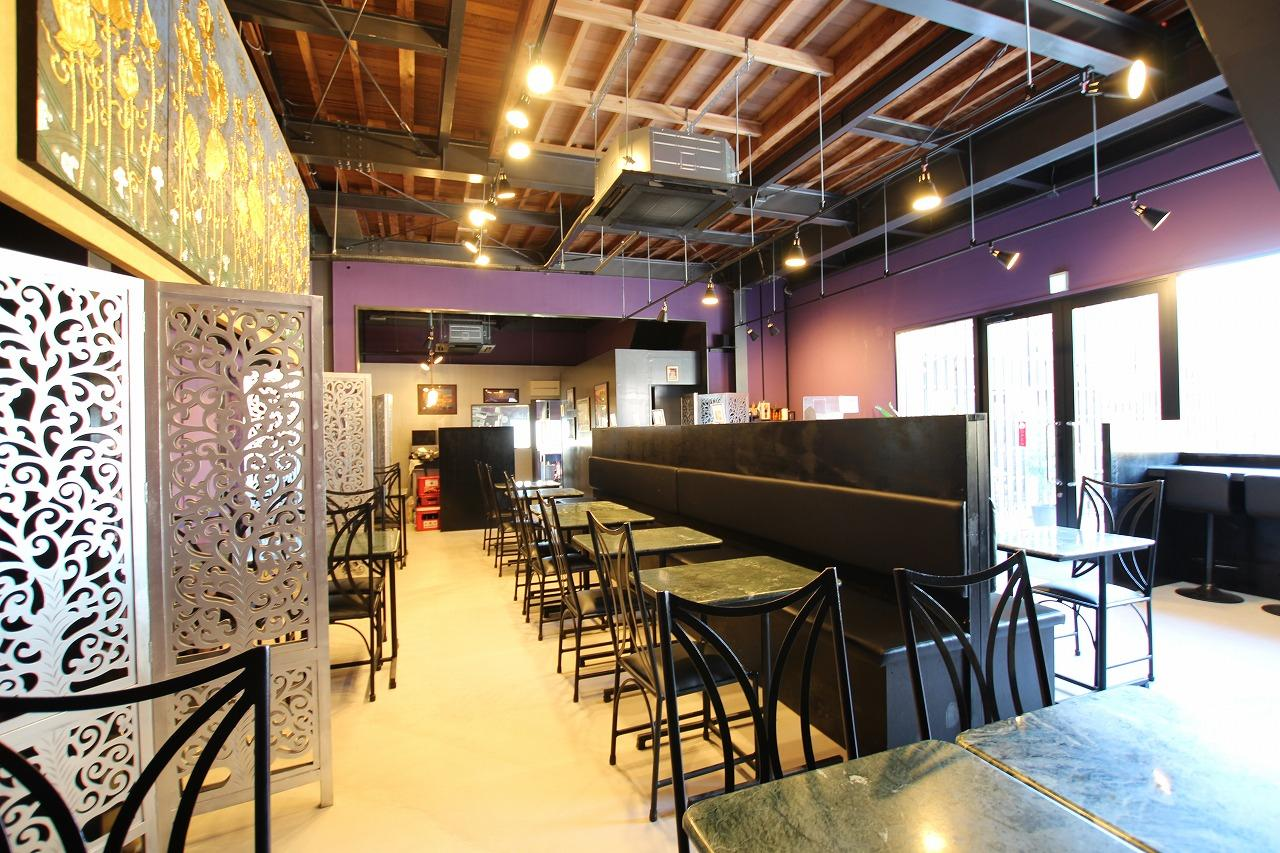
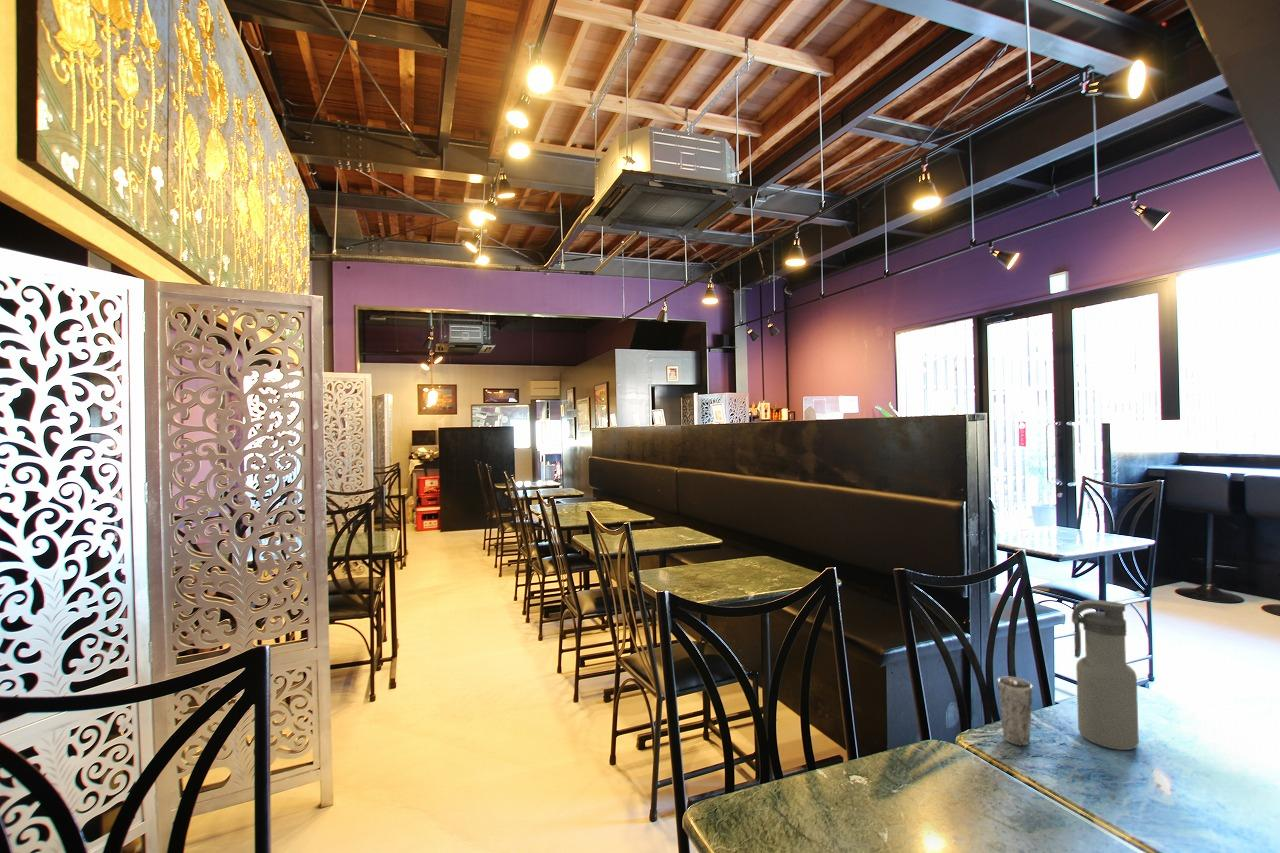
+ water bottle (1104, 670)
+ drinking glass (1015, 711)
